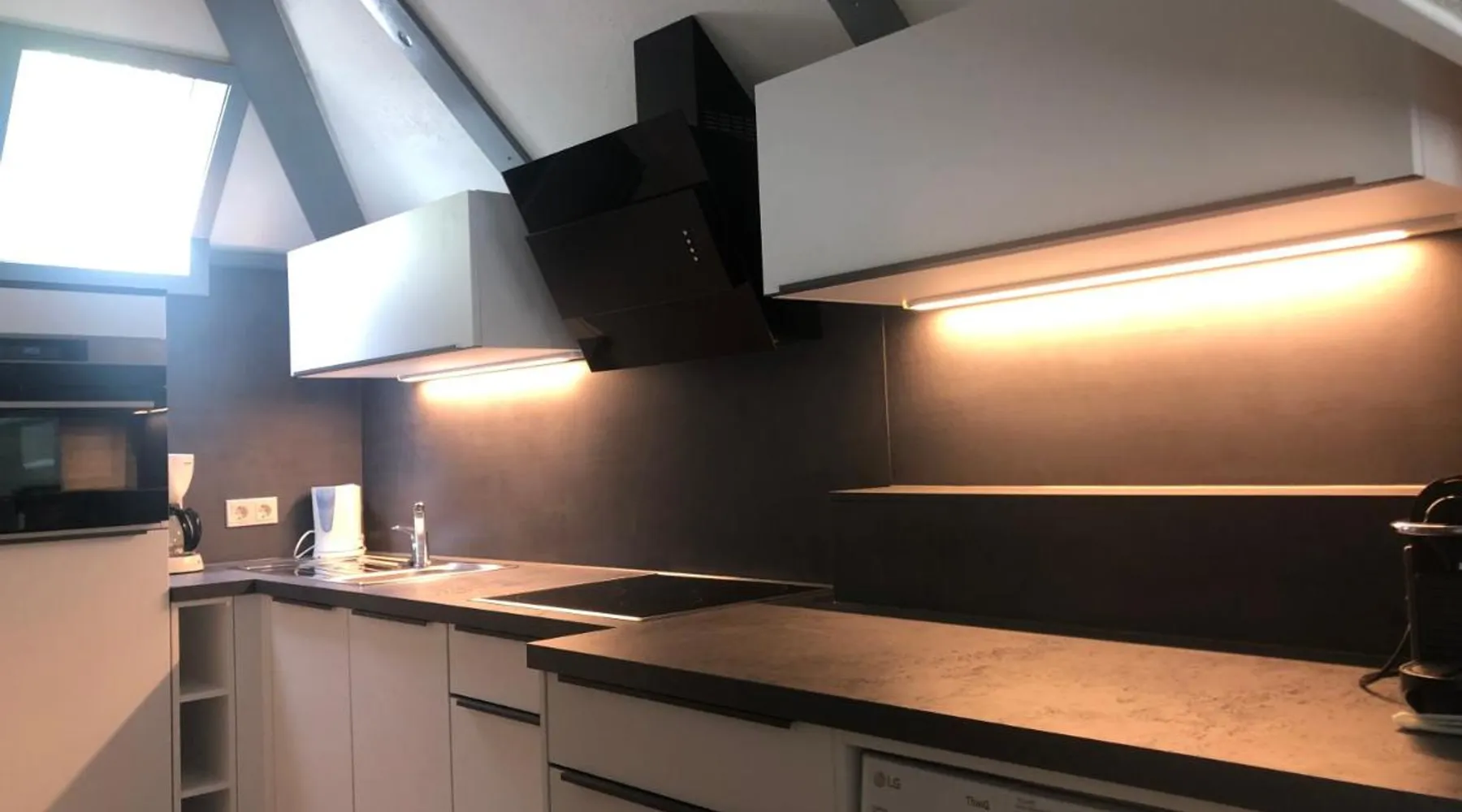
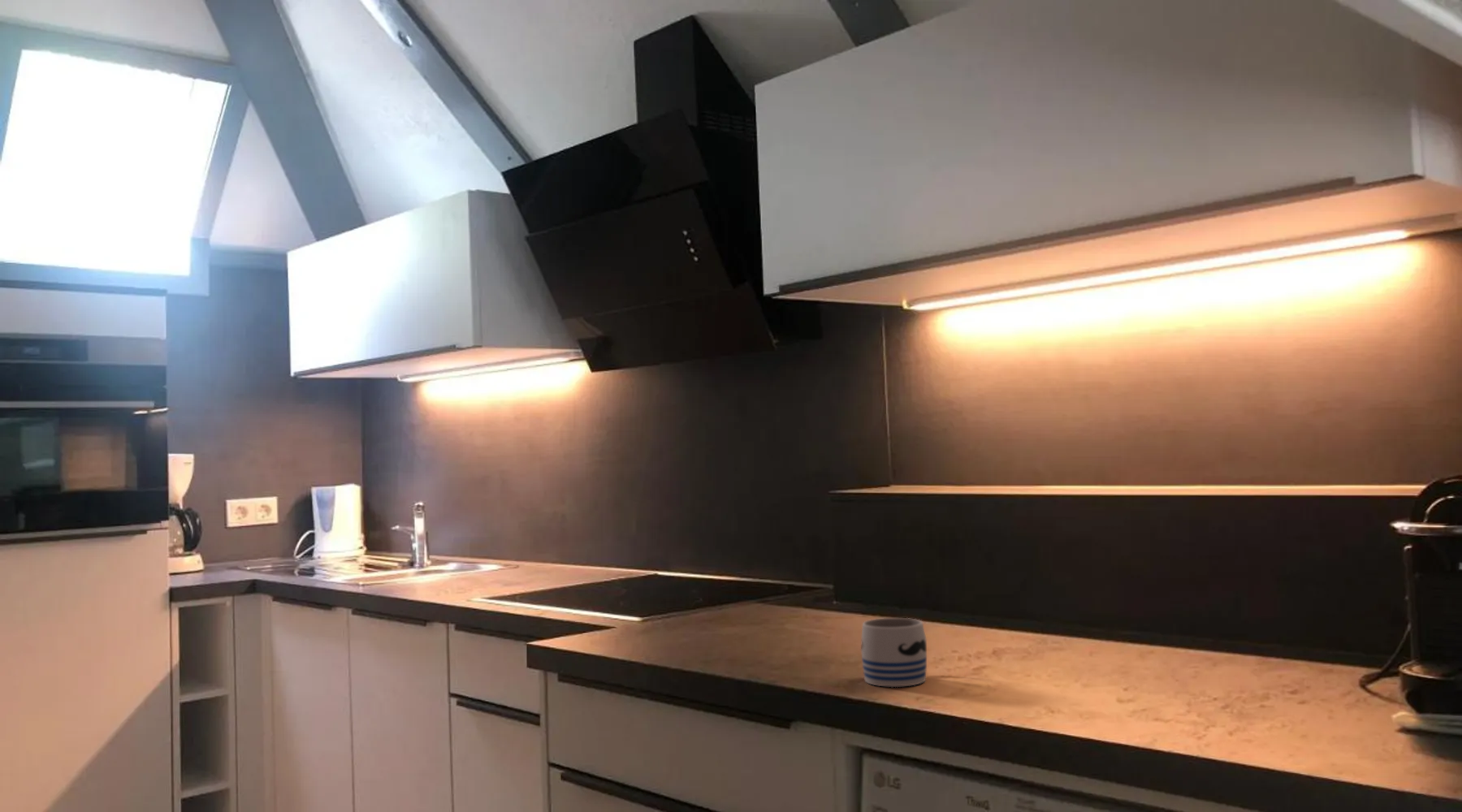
+ mug (899, 649)
